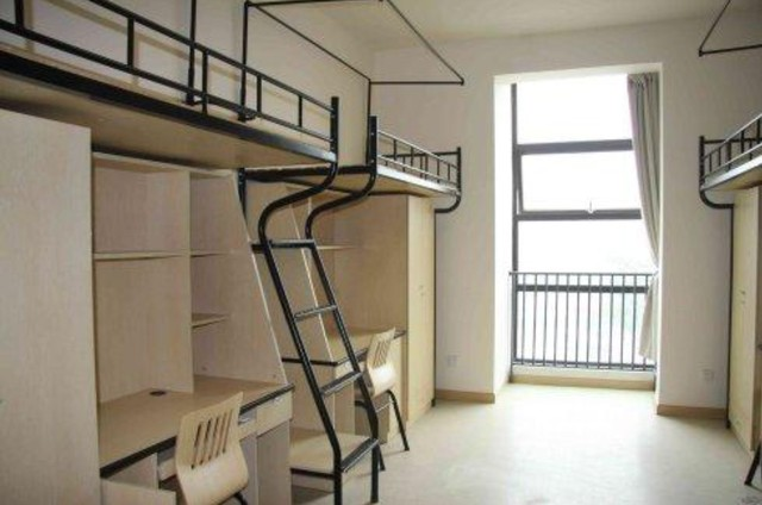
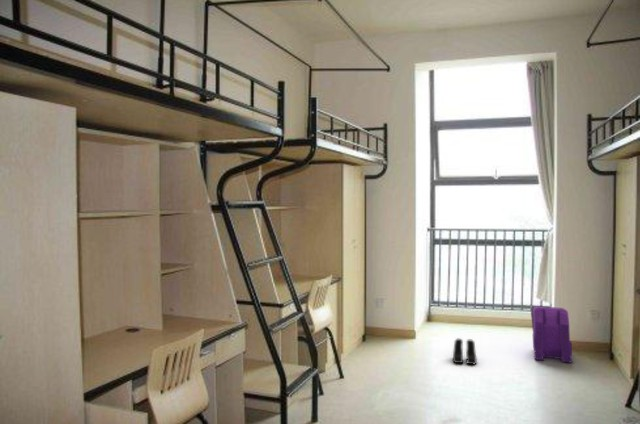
+ backpack (550, 330)
+ boots (466, 350)
